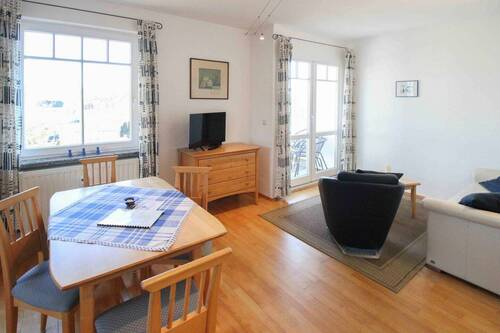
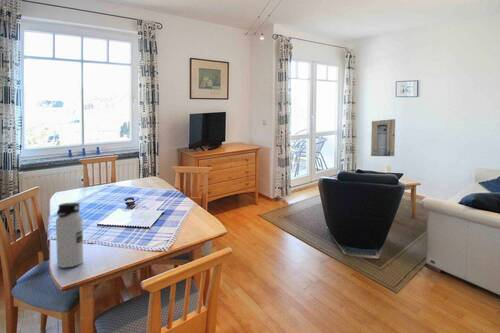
+ wall art (382, 138)
+ water bottle (69, 233)
